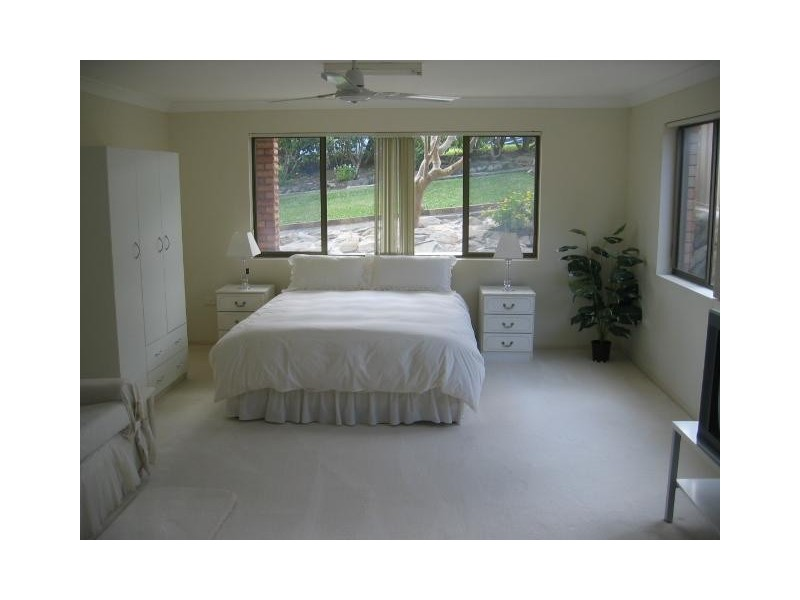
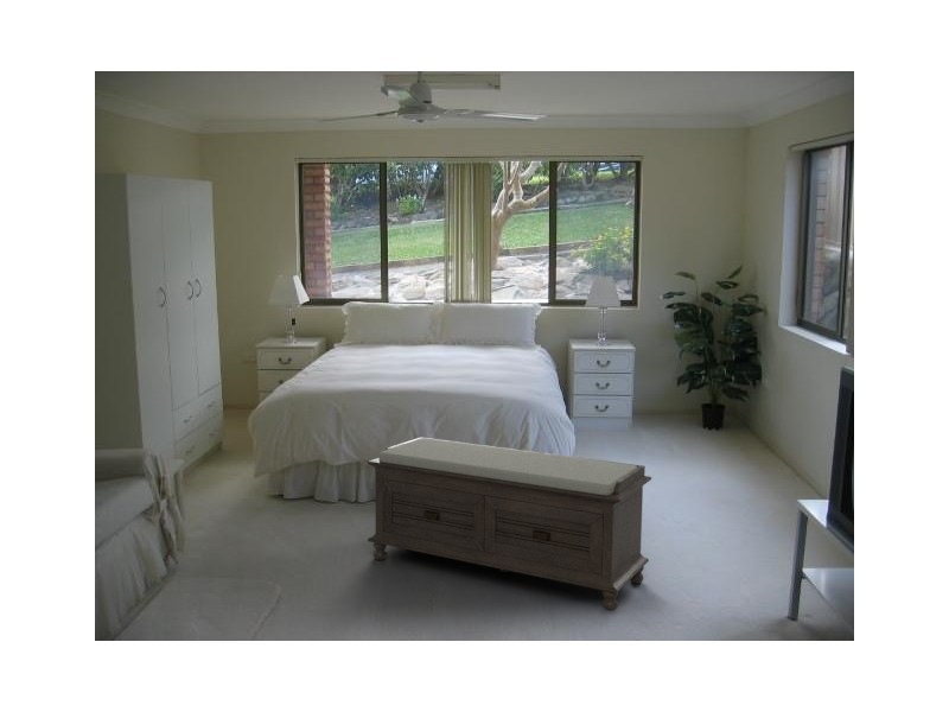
+ bench (504, 514)
